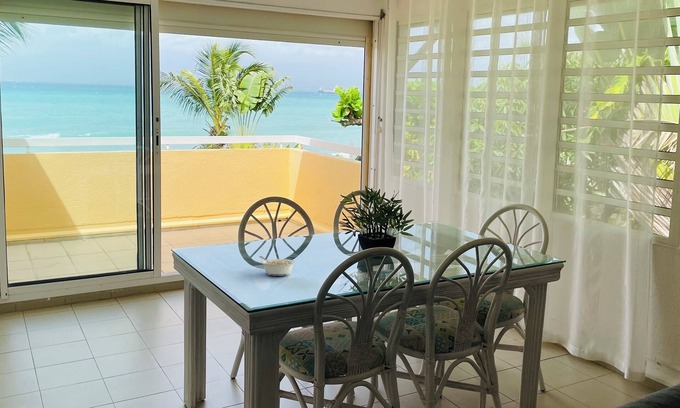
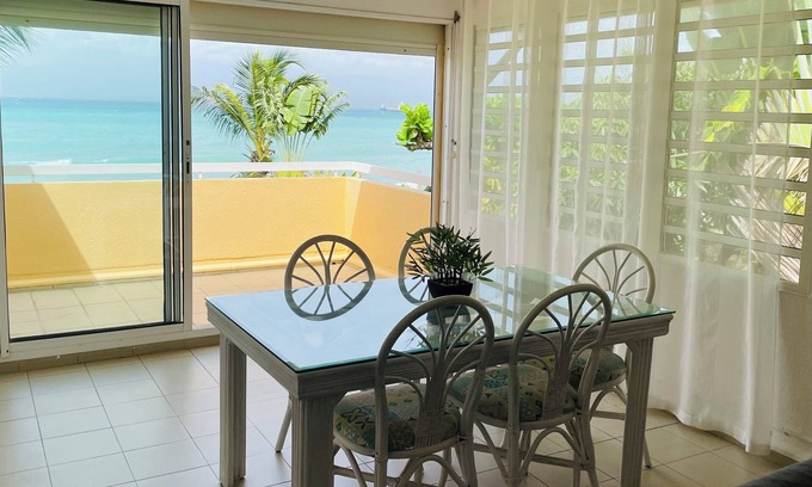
- legume (276, 266)
